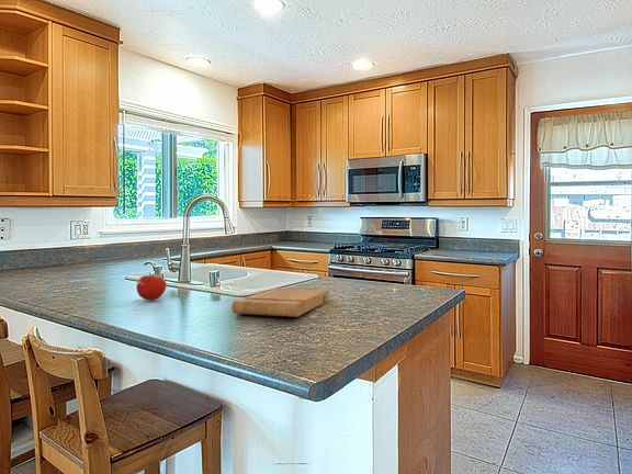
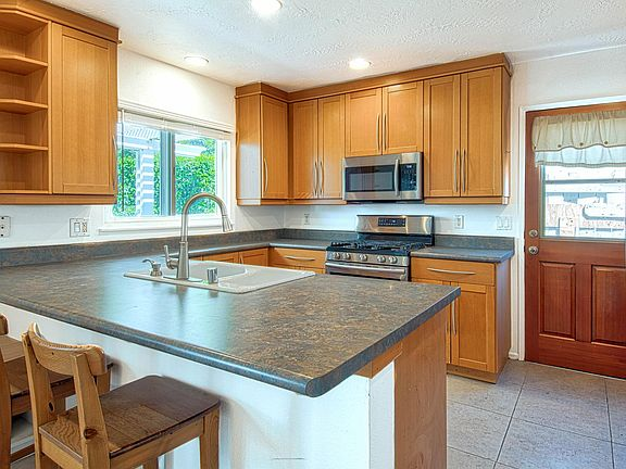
- fruit (151, 285)
- cutting board (284, 301)
